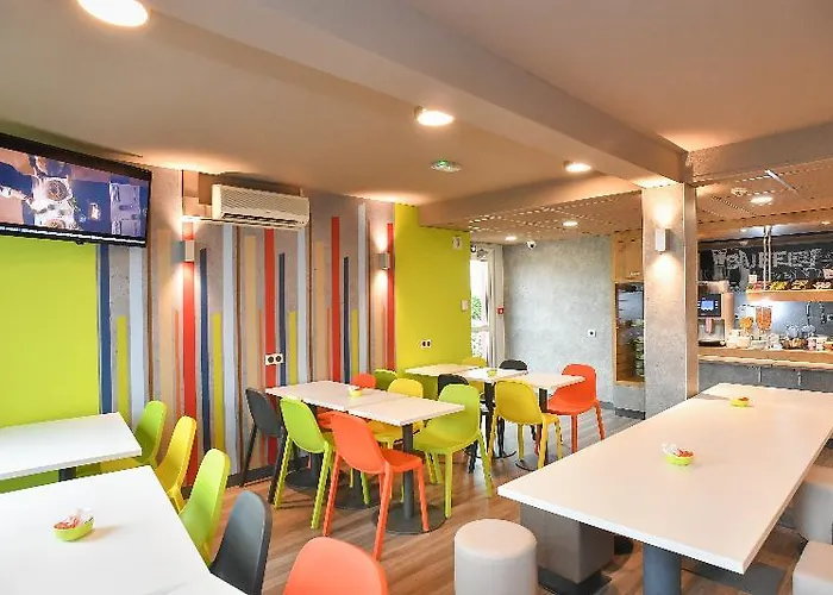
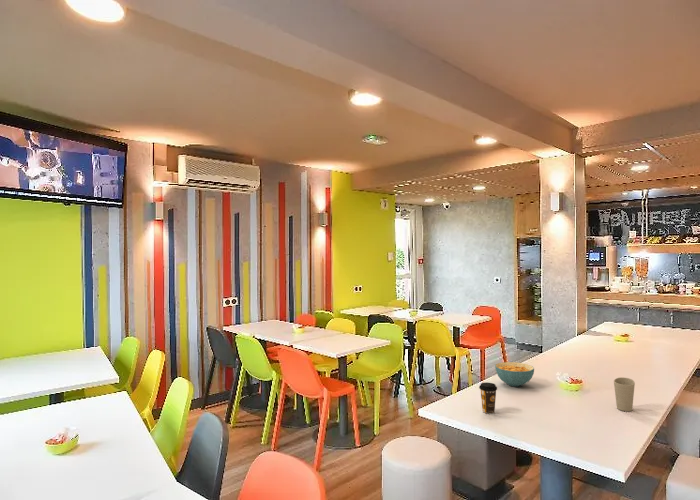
+ cereal bowl (514, 375)
+ coffee cup (488, 398)
+ cup (624, 394)
